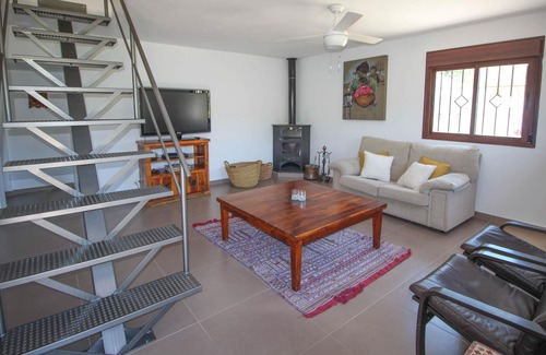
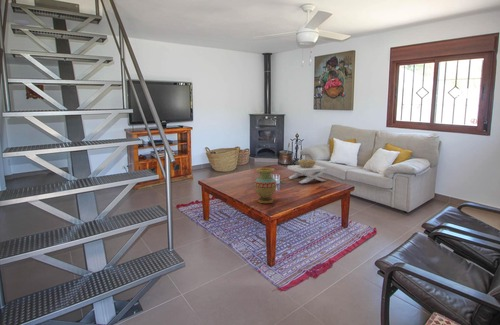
+ decorative bowl (306, 170)
+ vase (265, 185)
